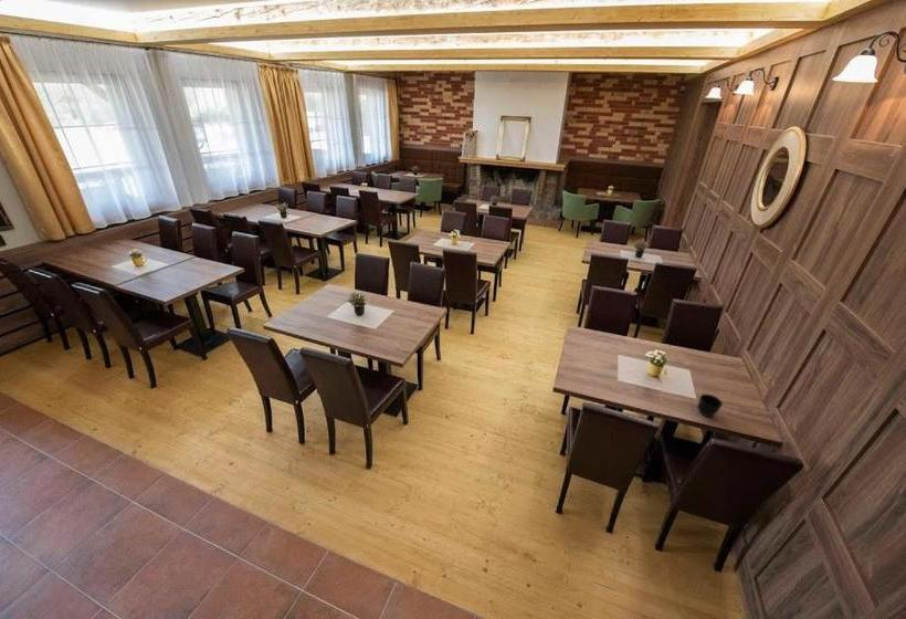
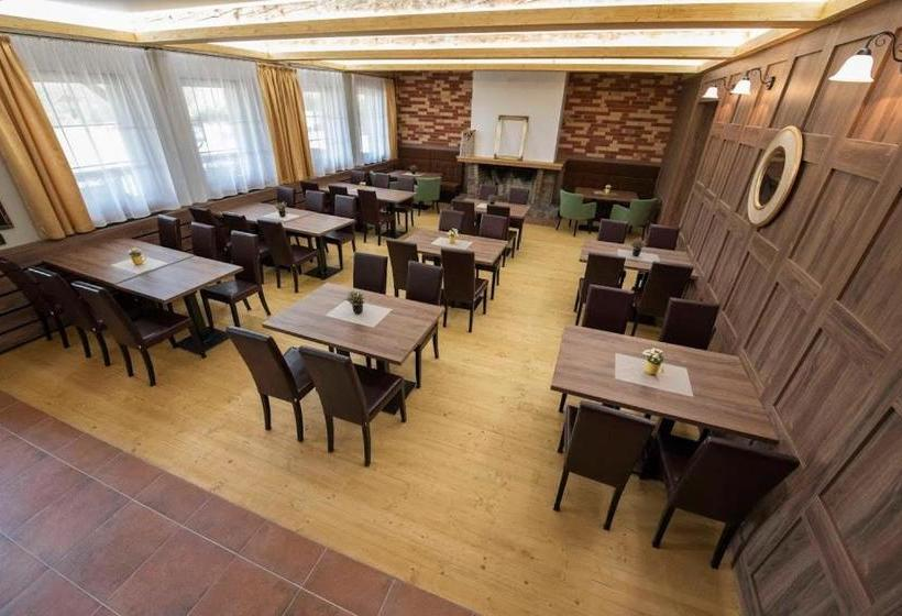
- cup (707, 406)
